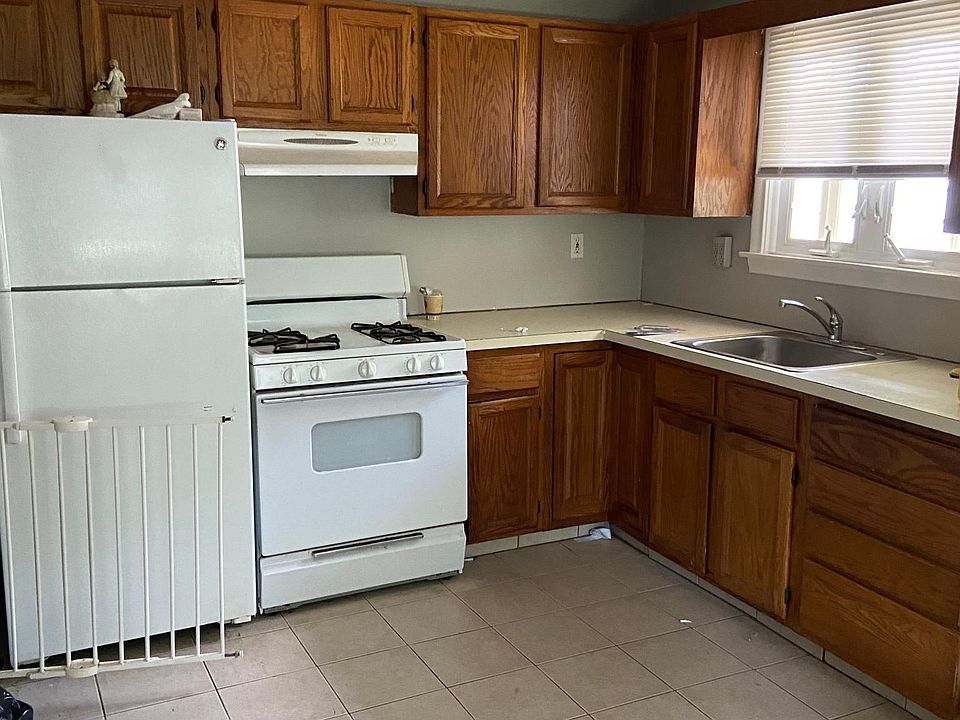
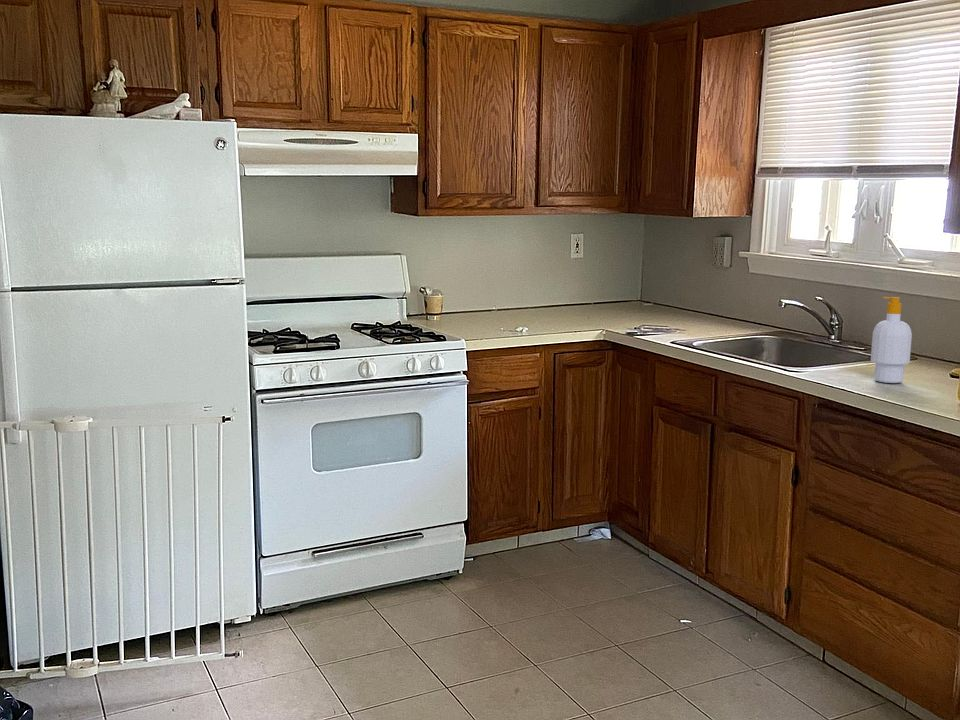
+ soap bottle (891, 339)
